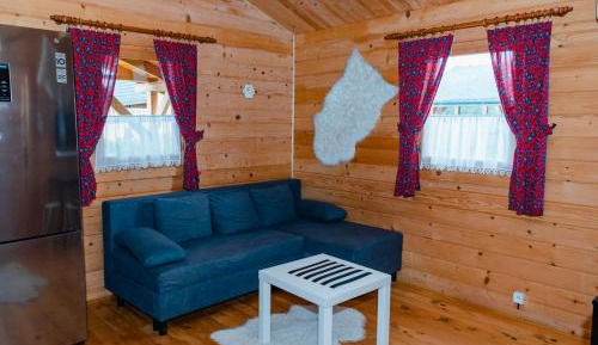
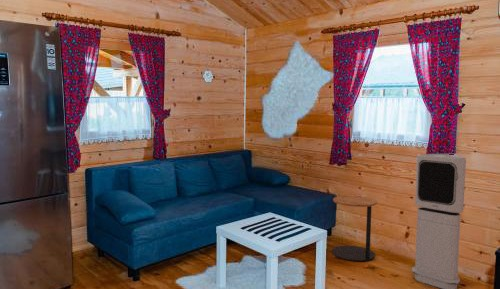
+ side table (366, 226)
+ air purifier (442, 218)
